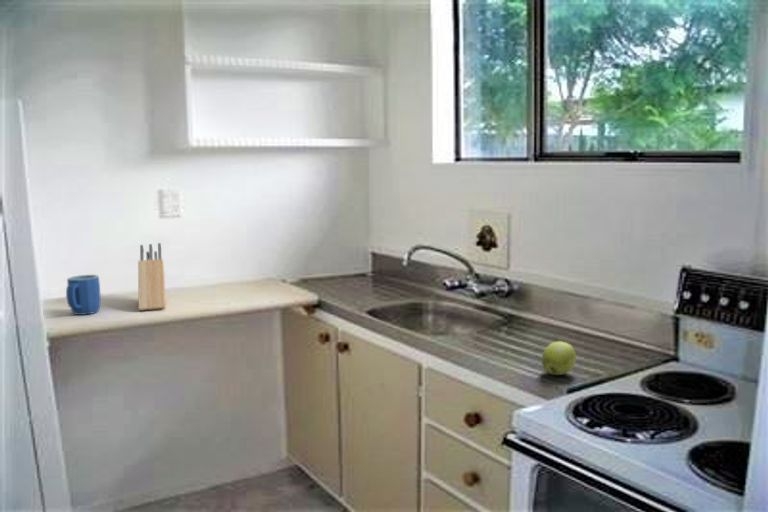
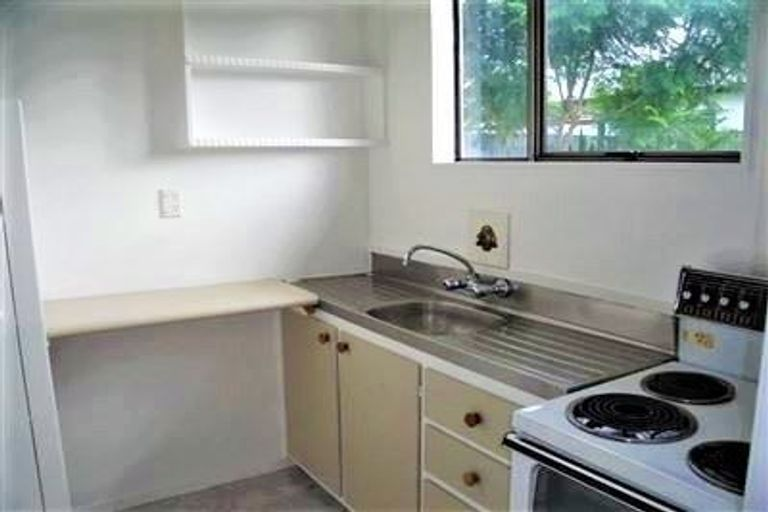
- apple (558, 358)
- knife block (151, 275)
- mug (82, 295)
